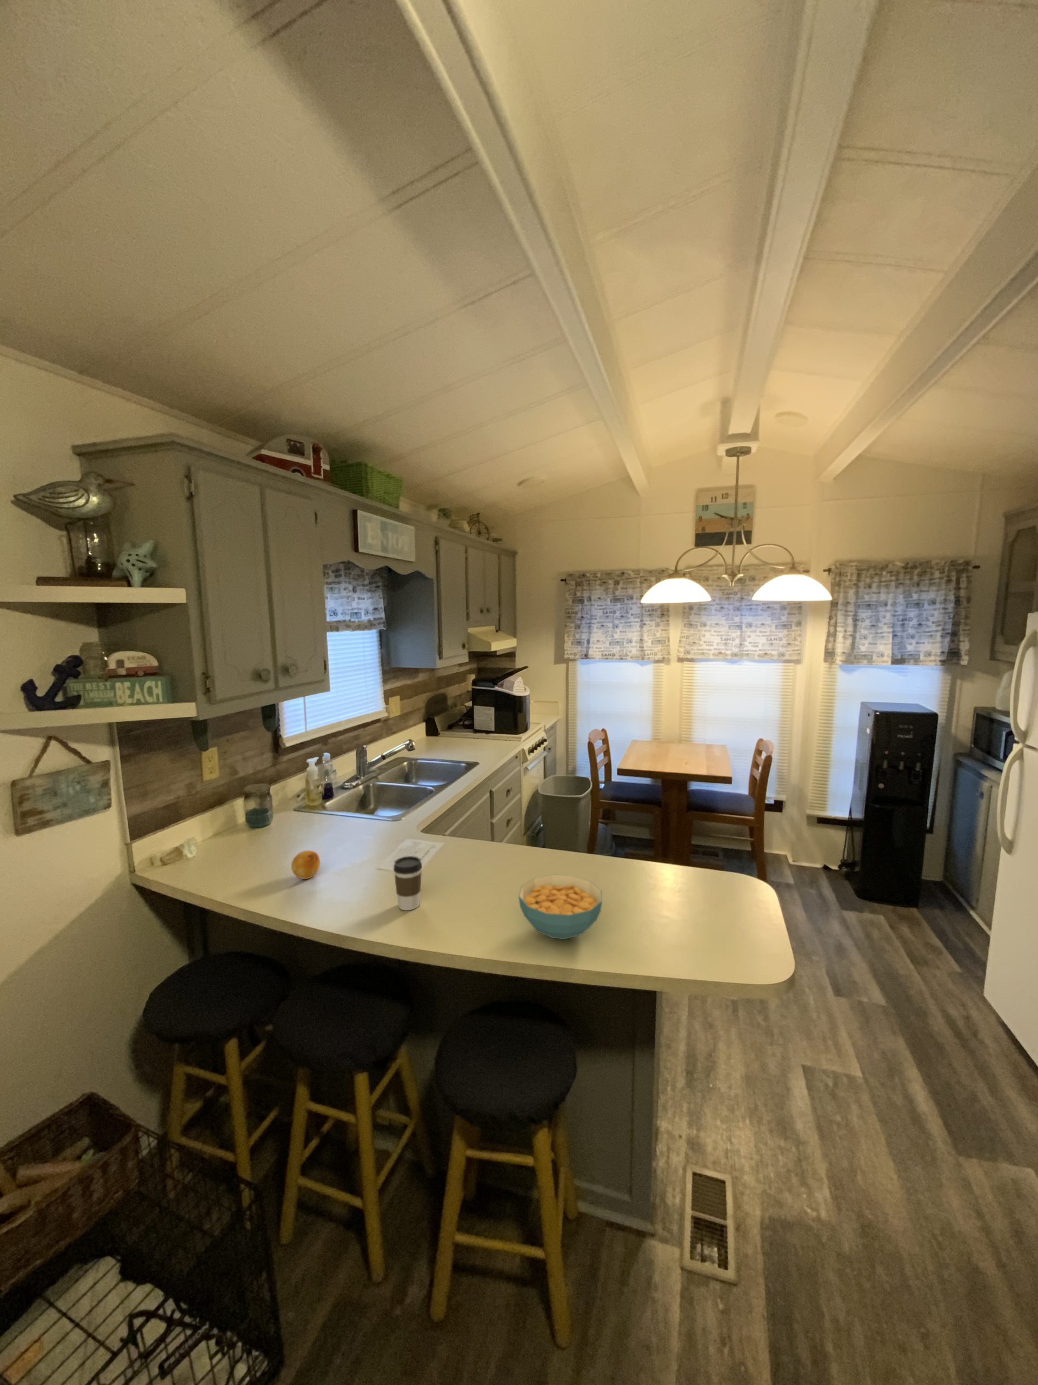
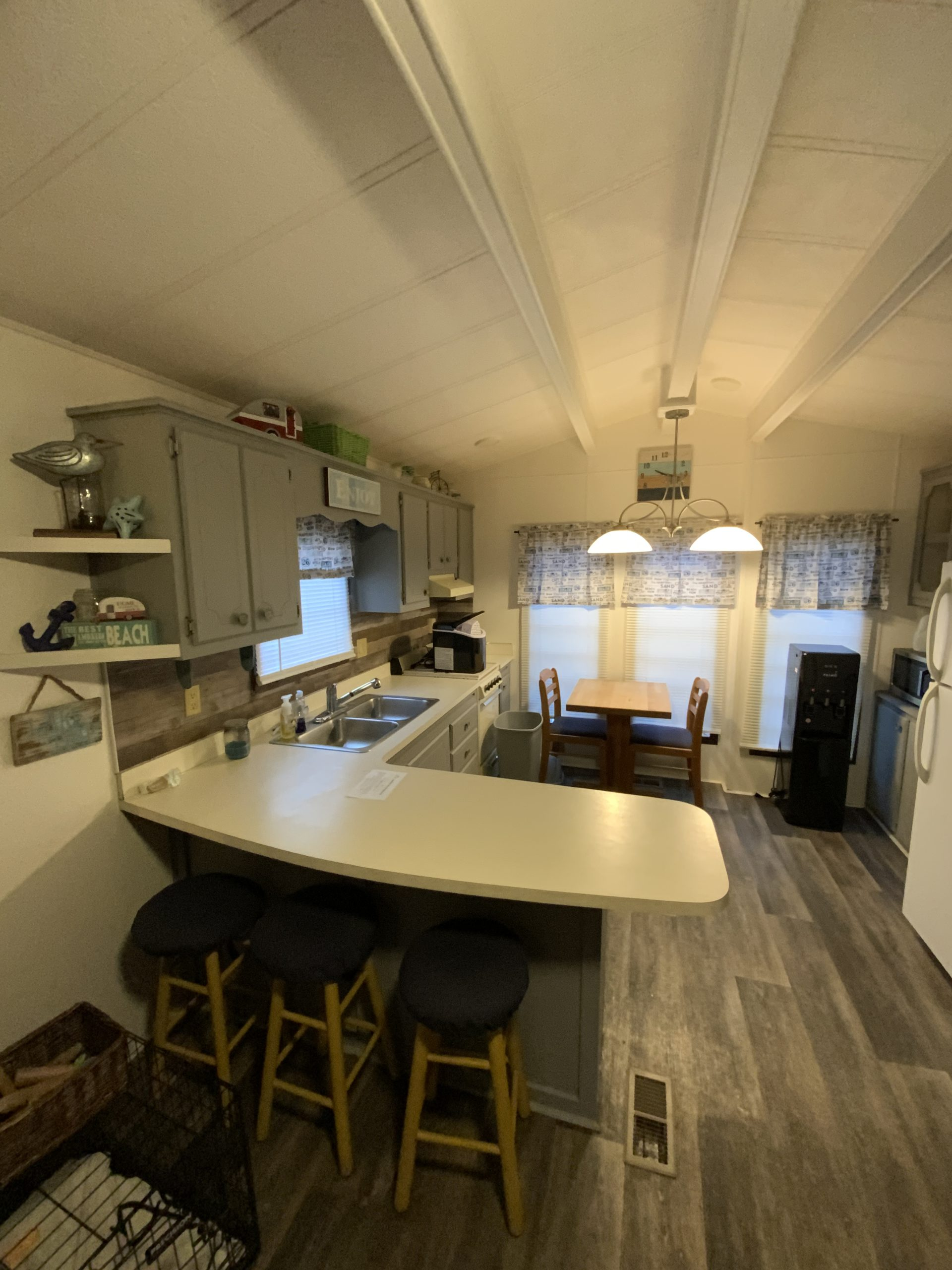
- fruit (306, 864)
- cereal bowl (560, 913)
- coffee cup (408, 883)
